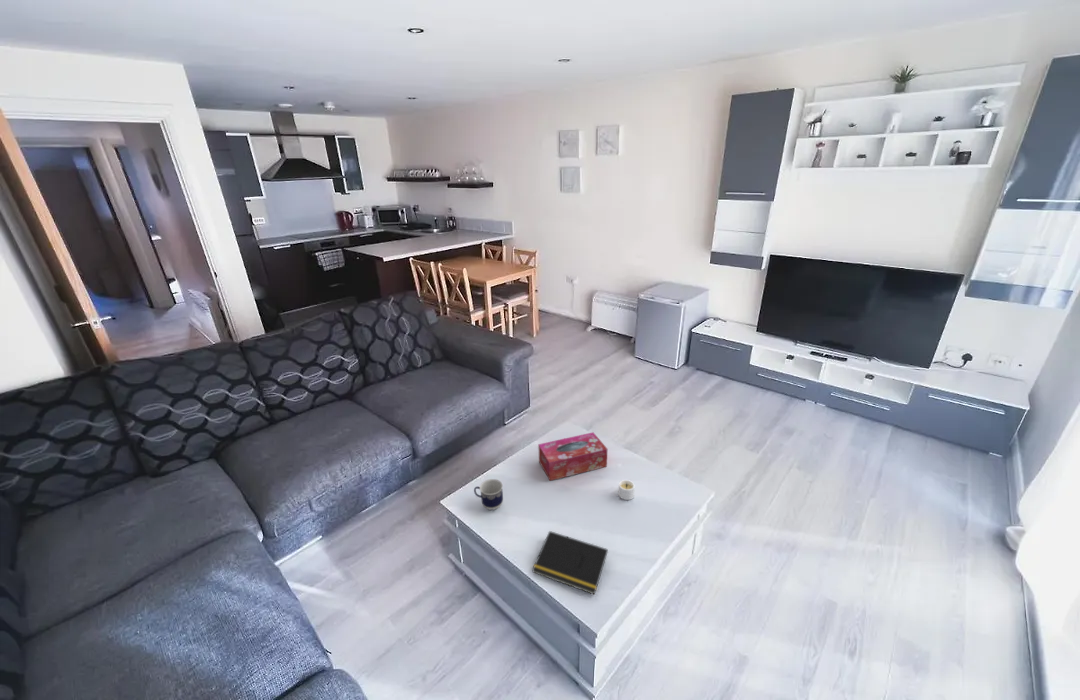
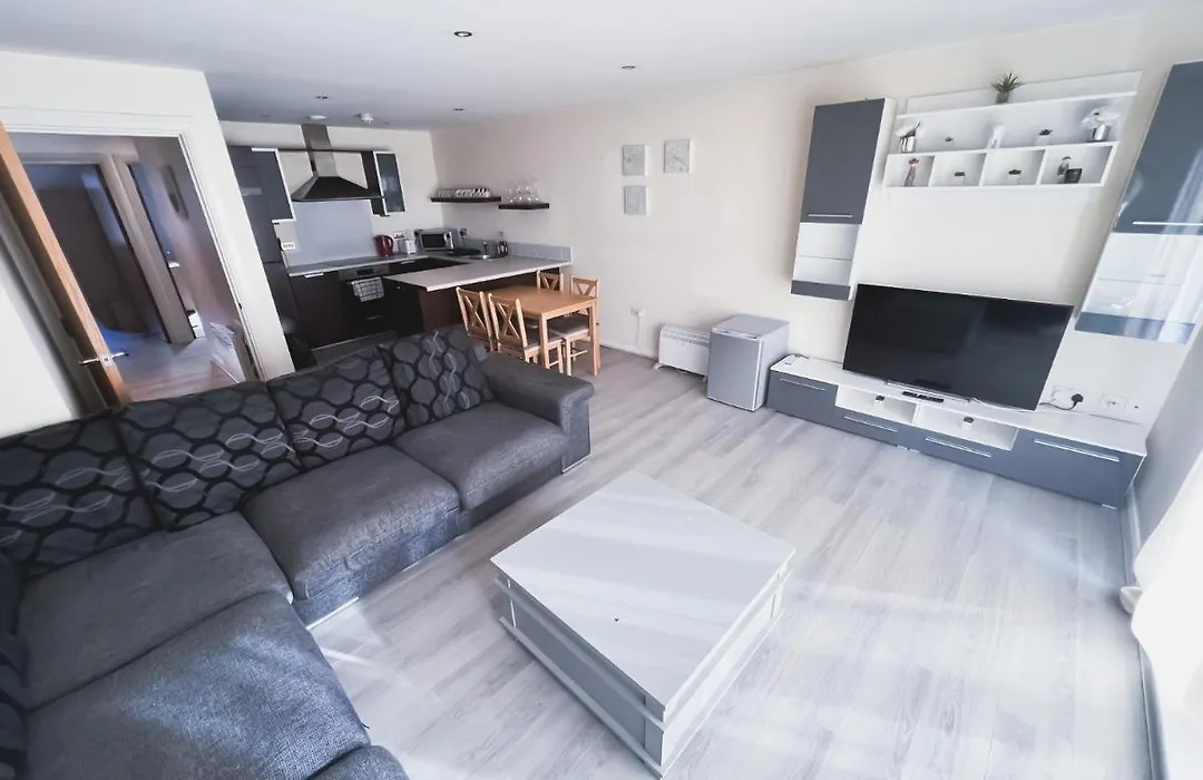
- cup (488, 495)
- tissue box (572, 455)
- candle (628, 487)
- notepad (570, 560)
